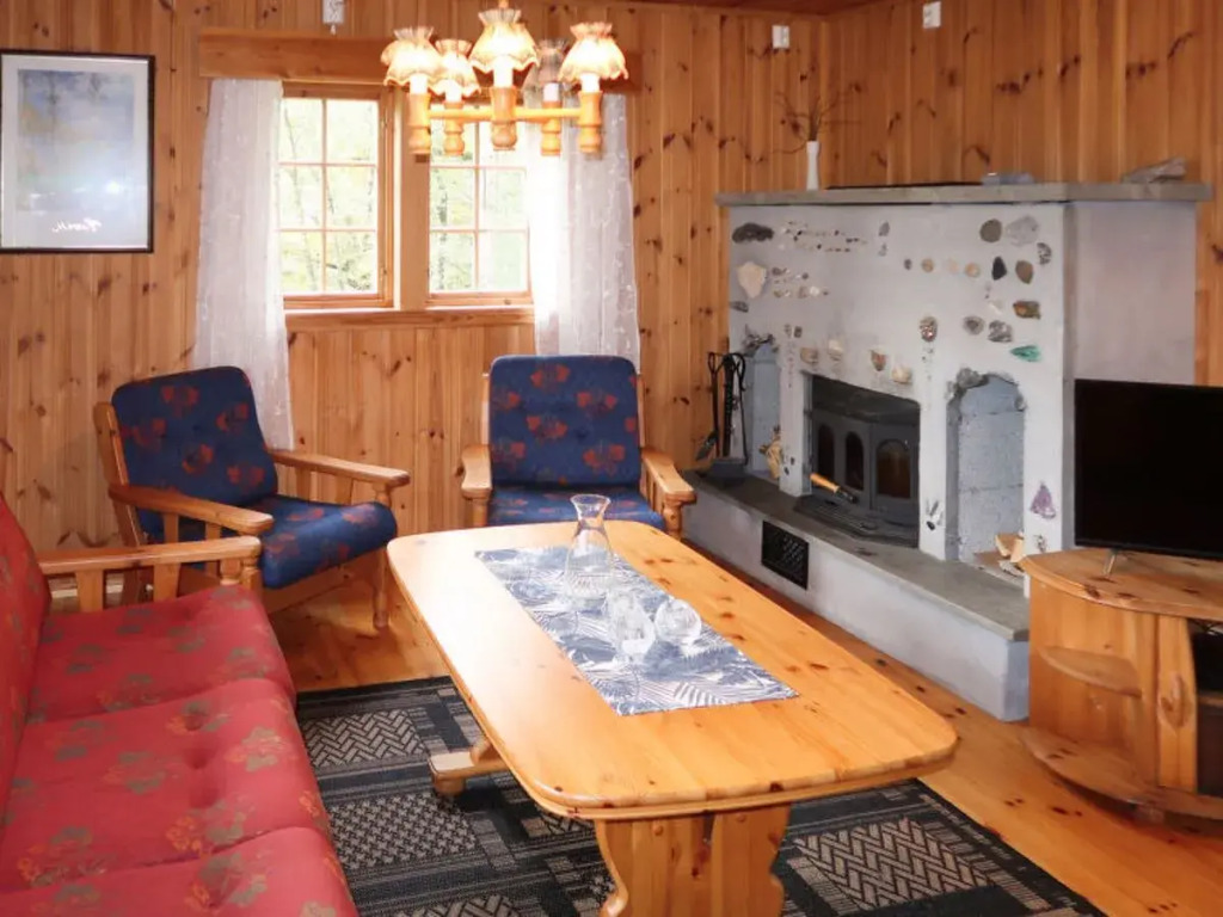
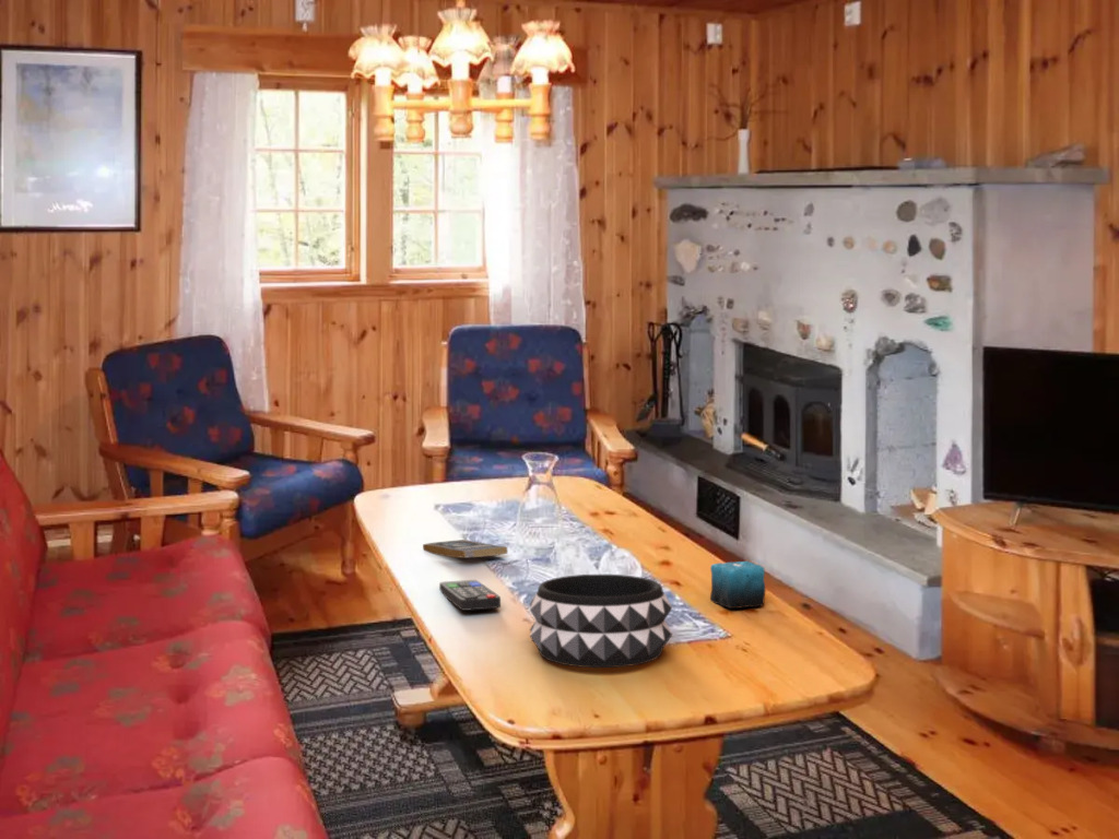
+ book (464, 548)
+ remote control (469, 593)
+ candle (738, 576)
+ decorative bowl (600, 618)
